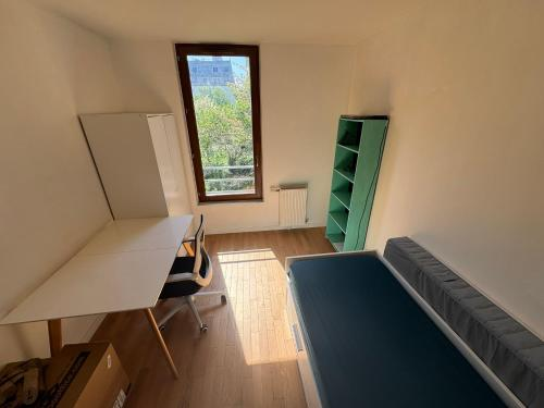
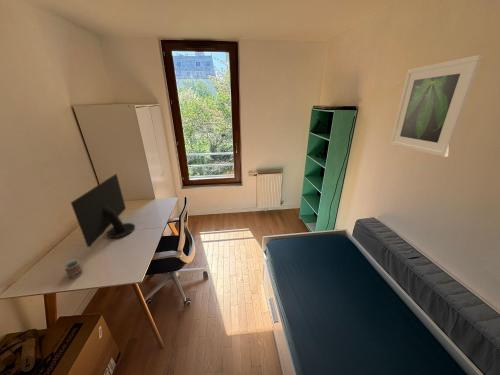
+ cup (73, 268)
+ computer monitor (115, 208)
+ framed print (426, 109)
